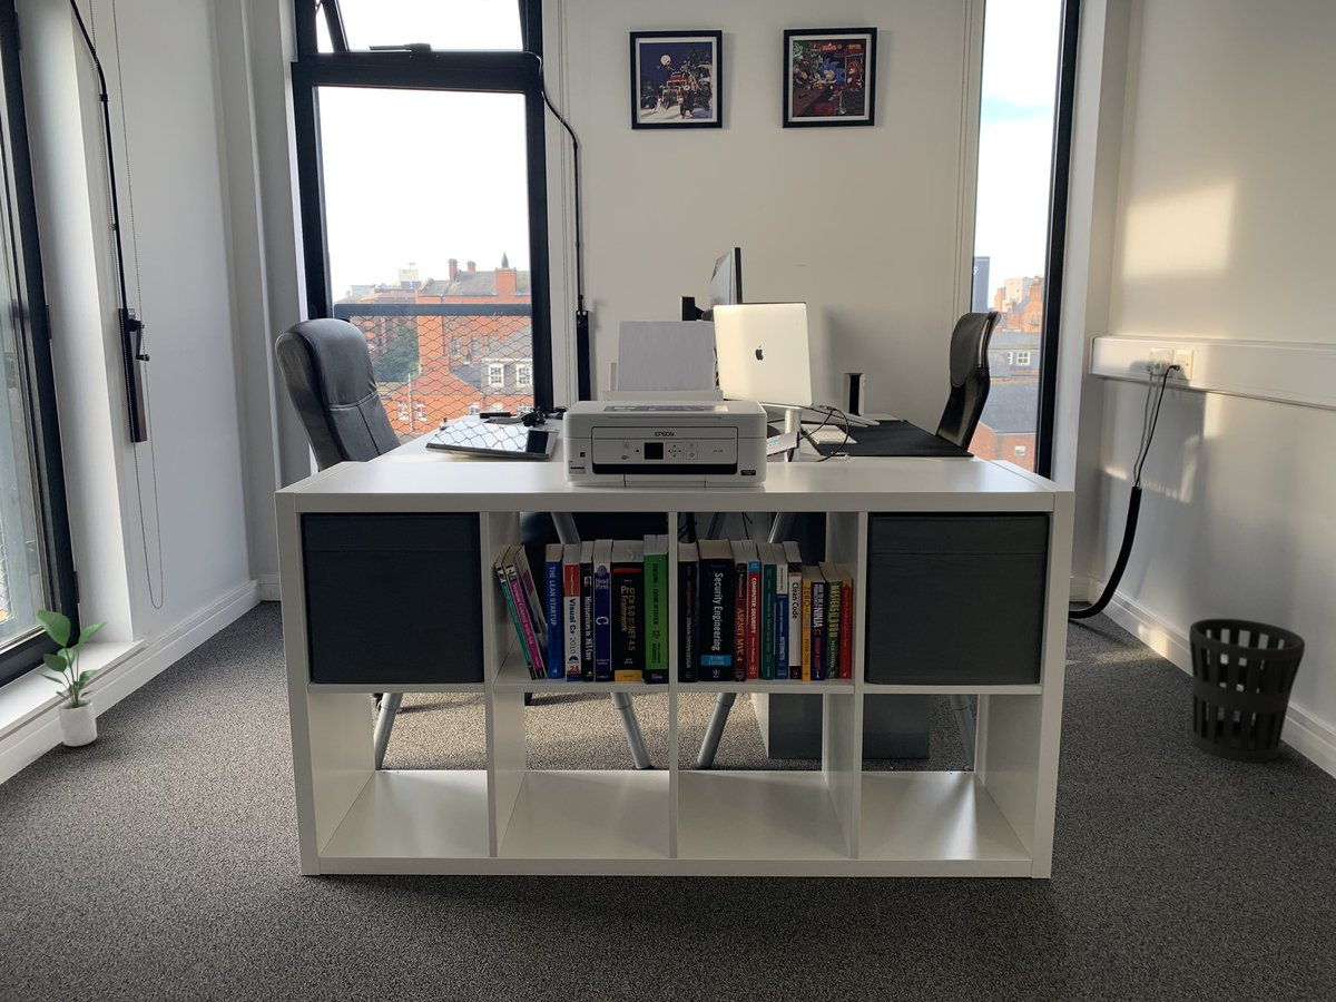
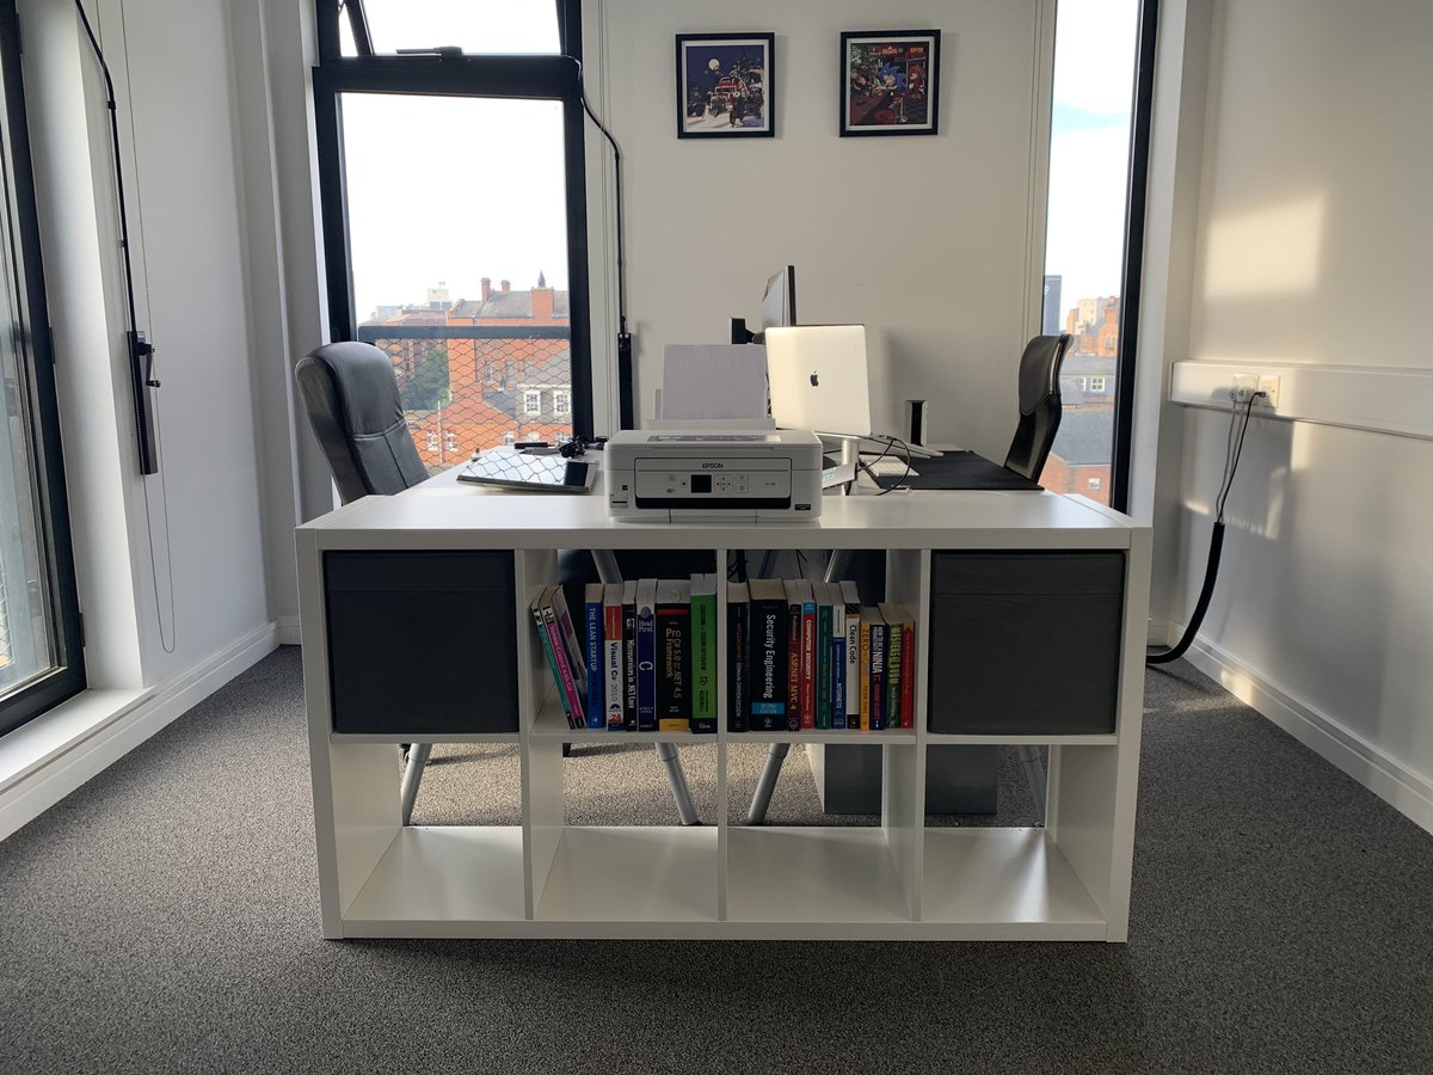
- potted plant (72, 678)
- wastebasket (1239, 690)
